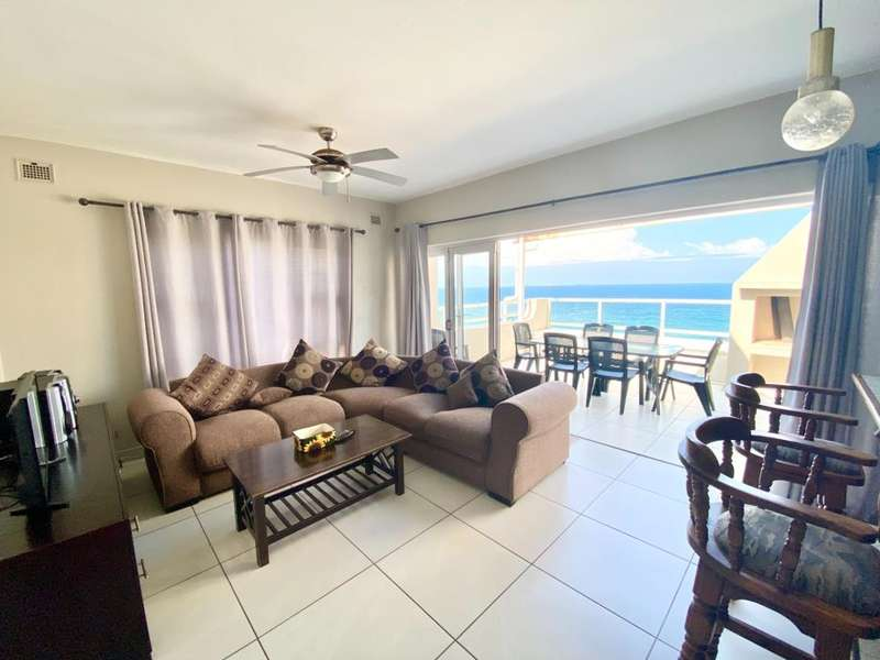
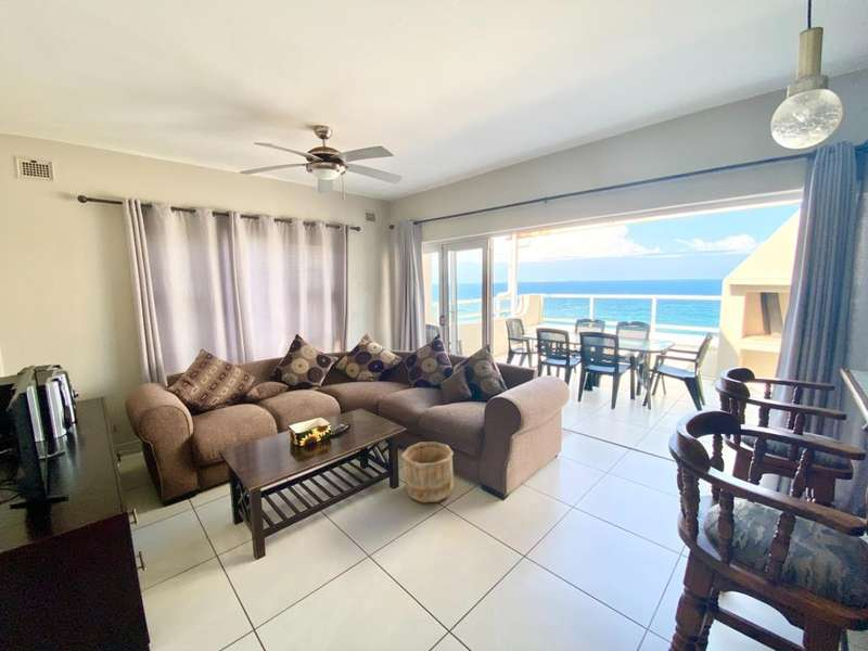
+ wooden bucket (427, 470)
